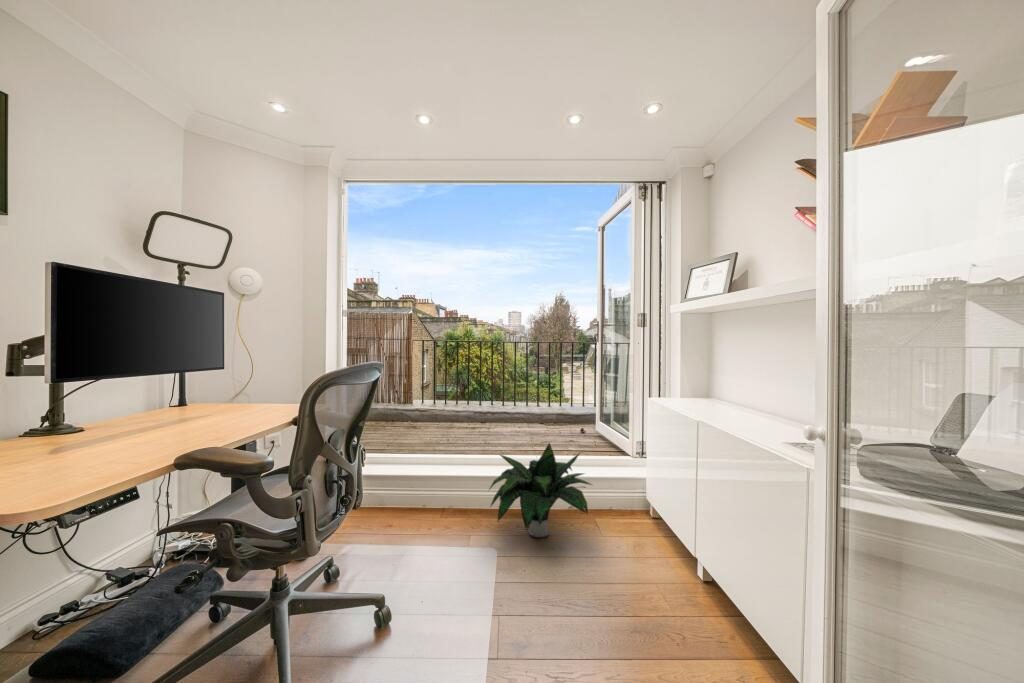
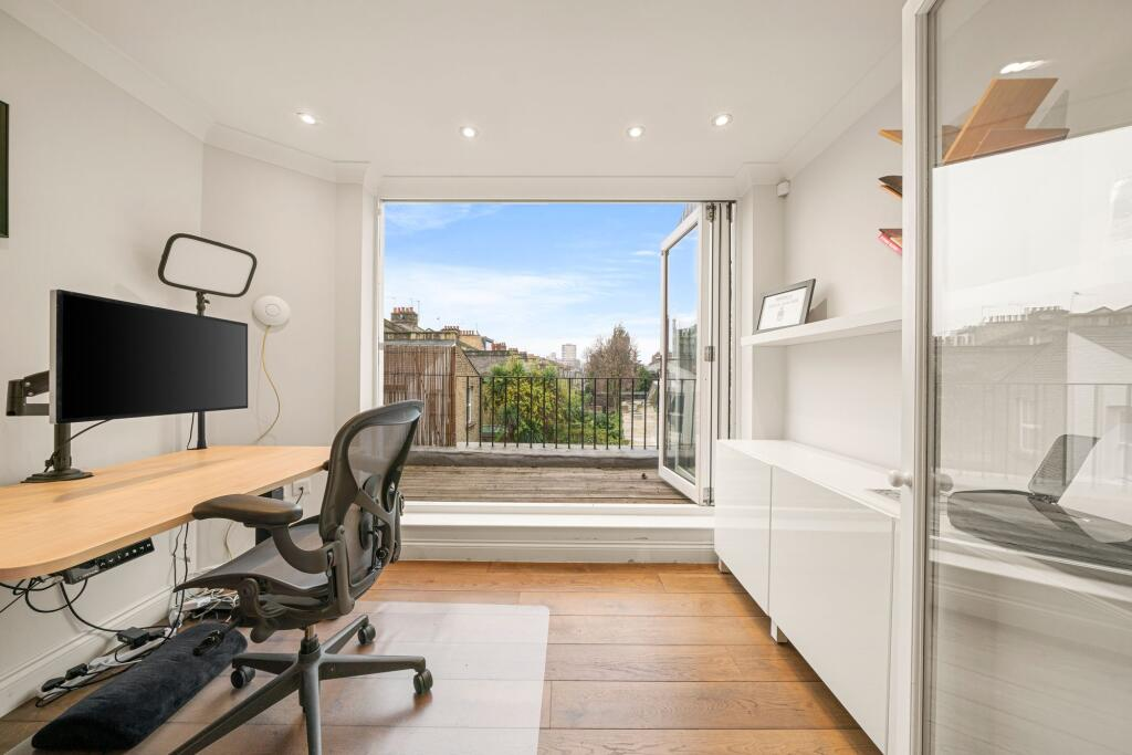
- potted plant (543, 489)
